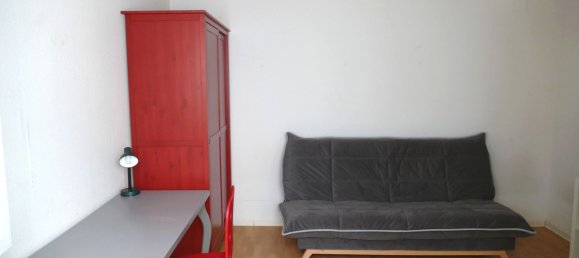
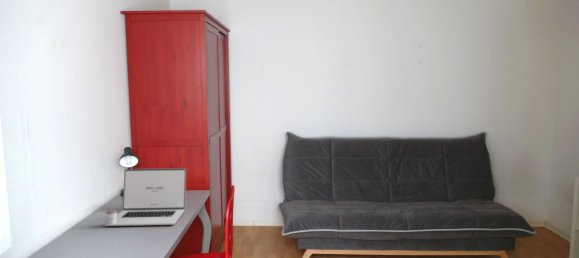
+ laptop (147, 195)
